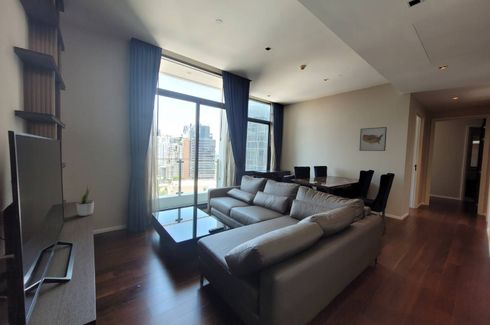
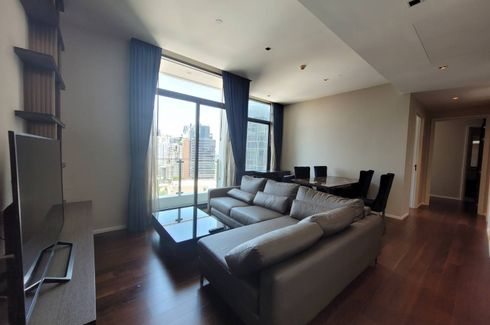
- wall art (372, 139)
- potted plant (85, 198)
